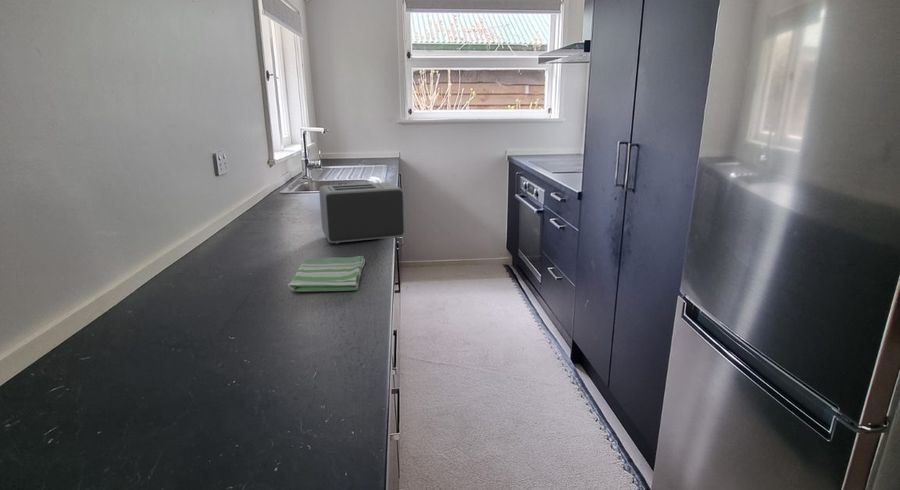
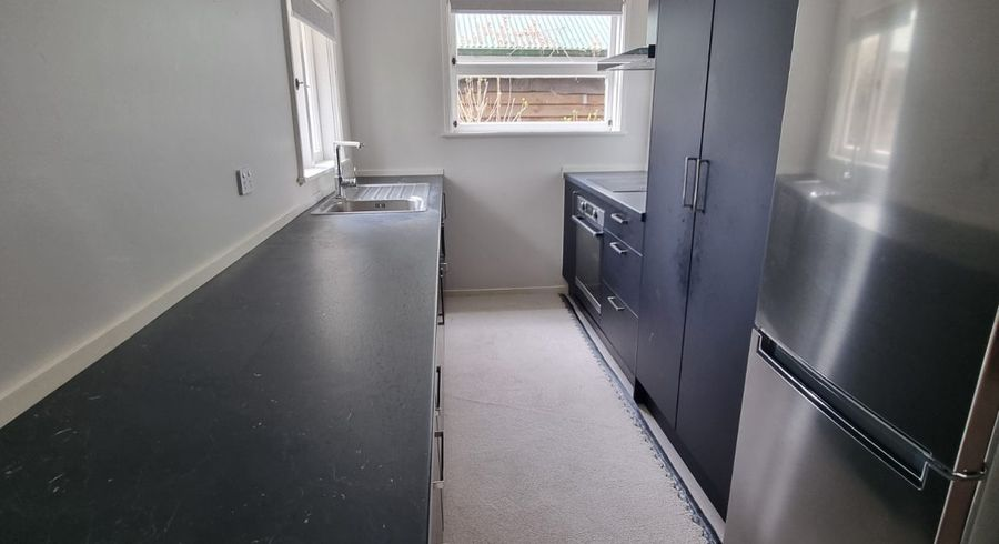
- dish towel (329, 272)
- toaster (365, 211)
